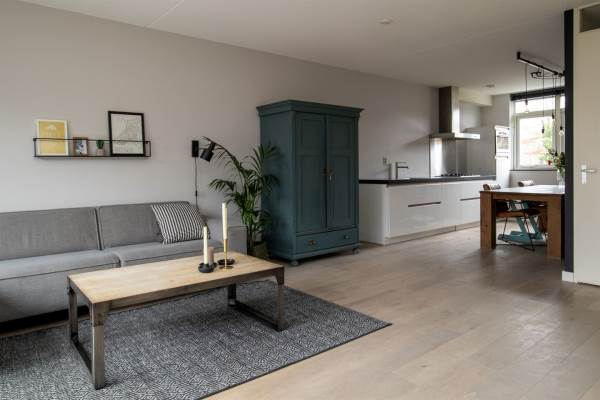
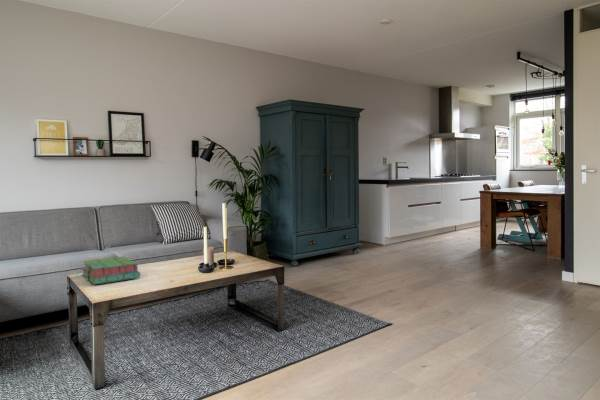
+ stack of books (110, 269)
